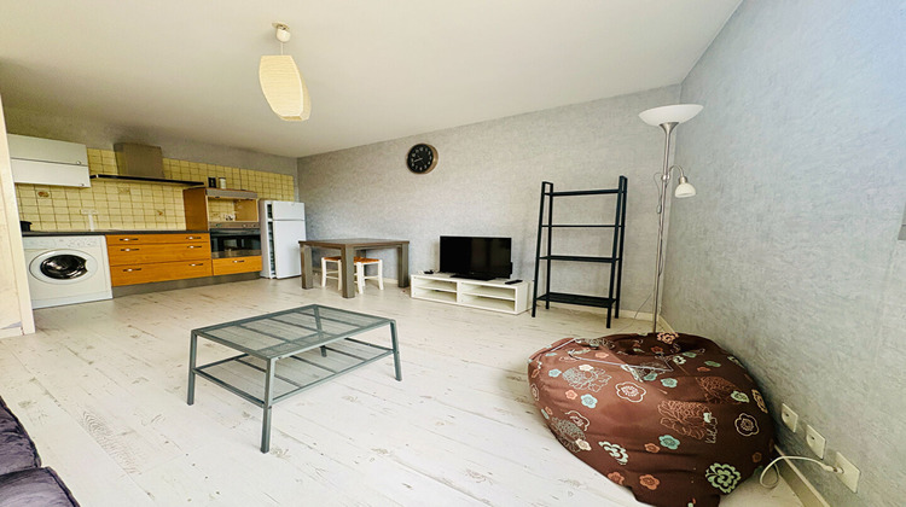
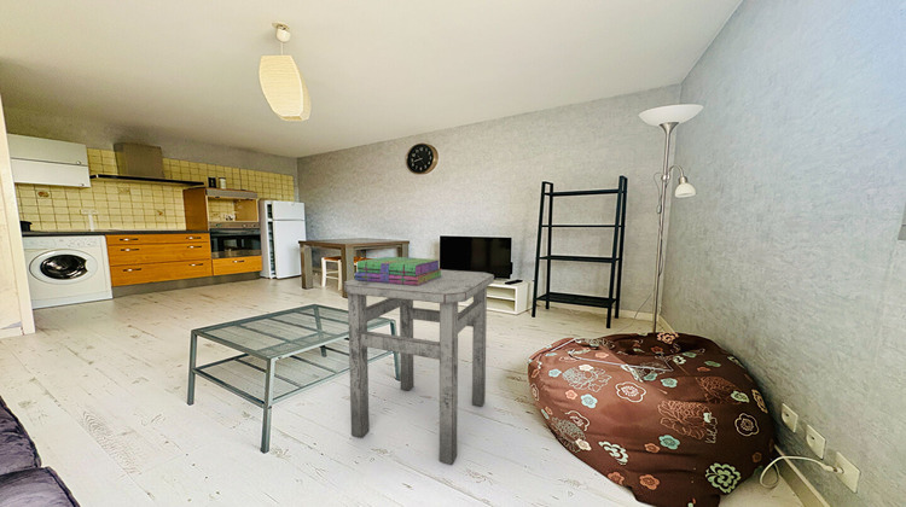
+ side table (424, 348)
+ stack of books (400, 268)
